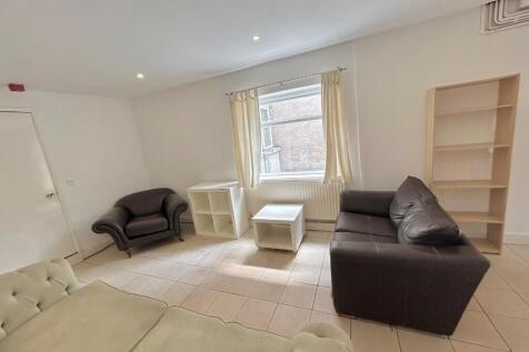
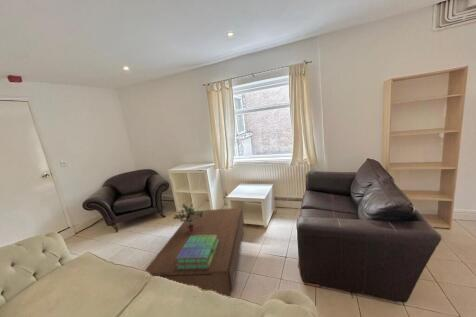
+ coffee table (216, 248)
+ potted plant (189, 216)
+ stack of books (198, 250)
